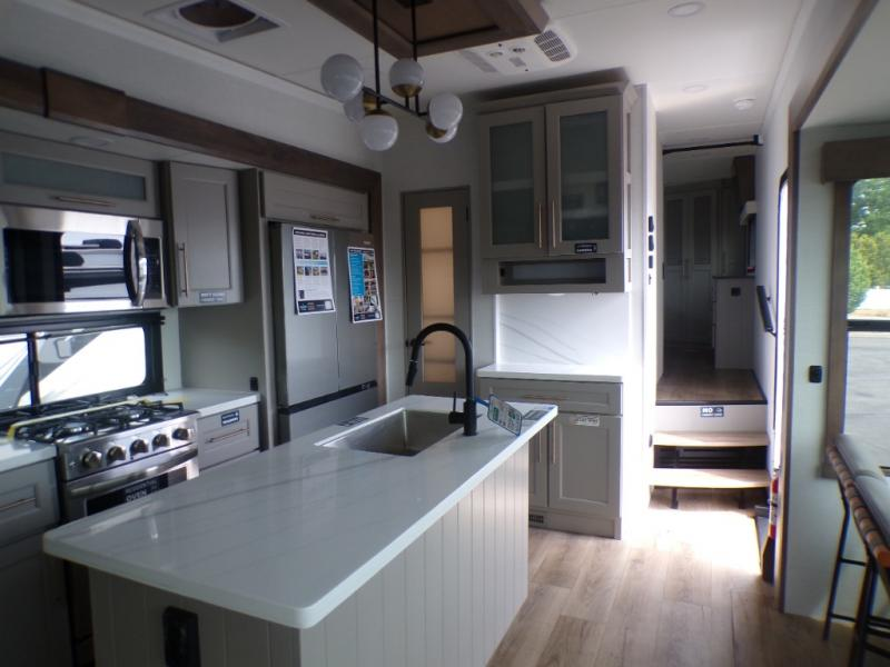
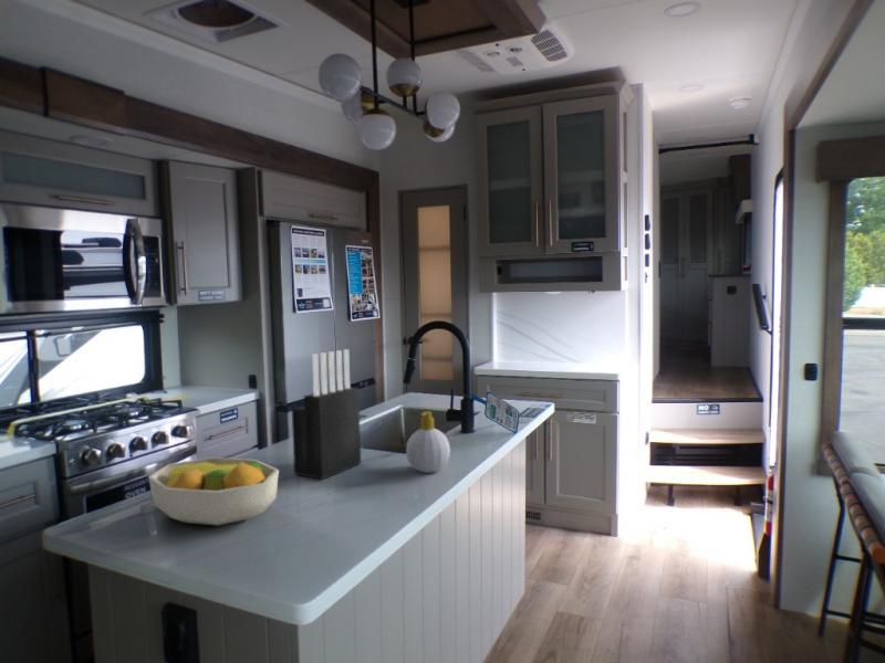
+ knife block (323, 410)
+ soap bottle (427, 441)
+ fruit bowl (215, 483)
